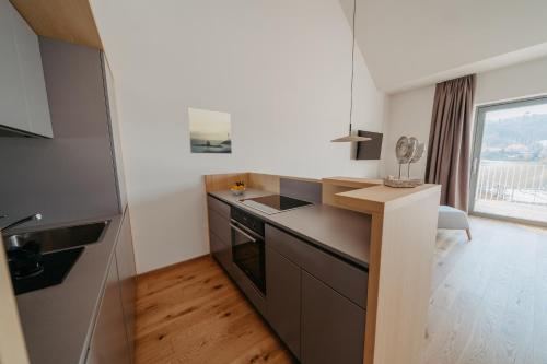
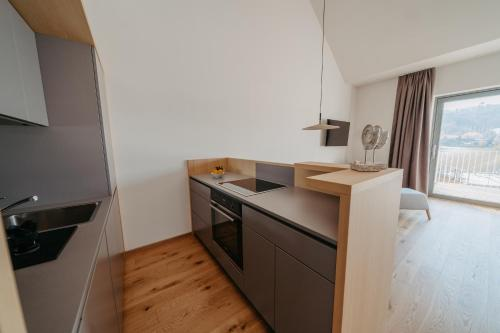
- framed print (211, 132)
